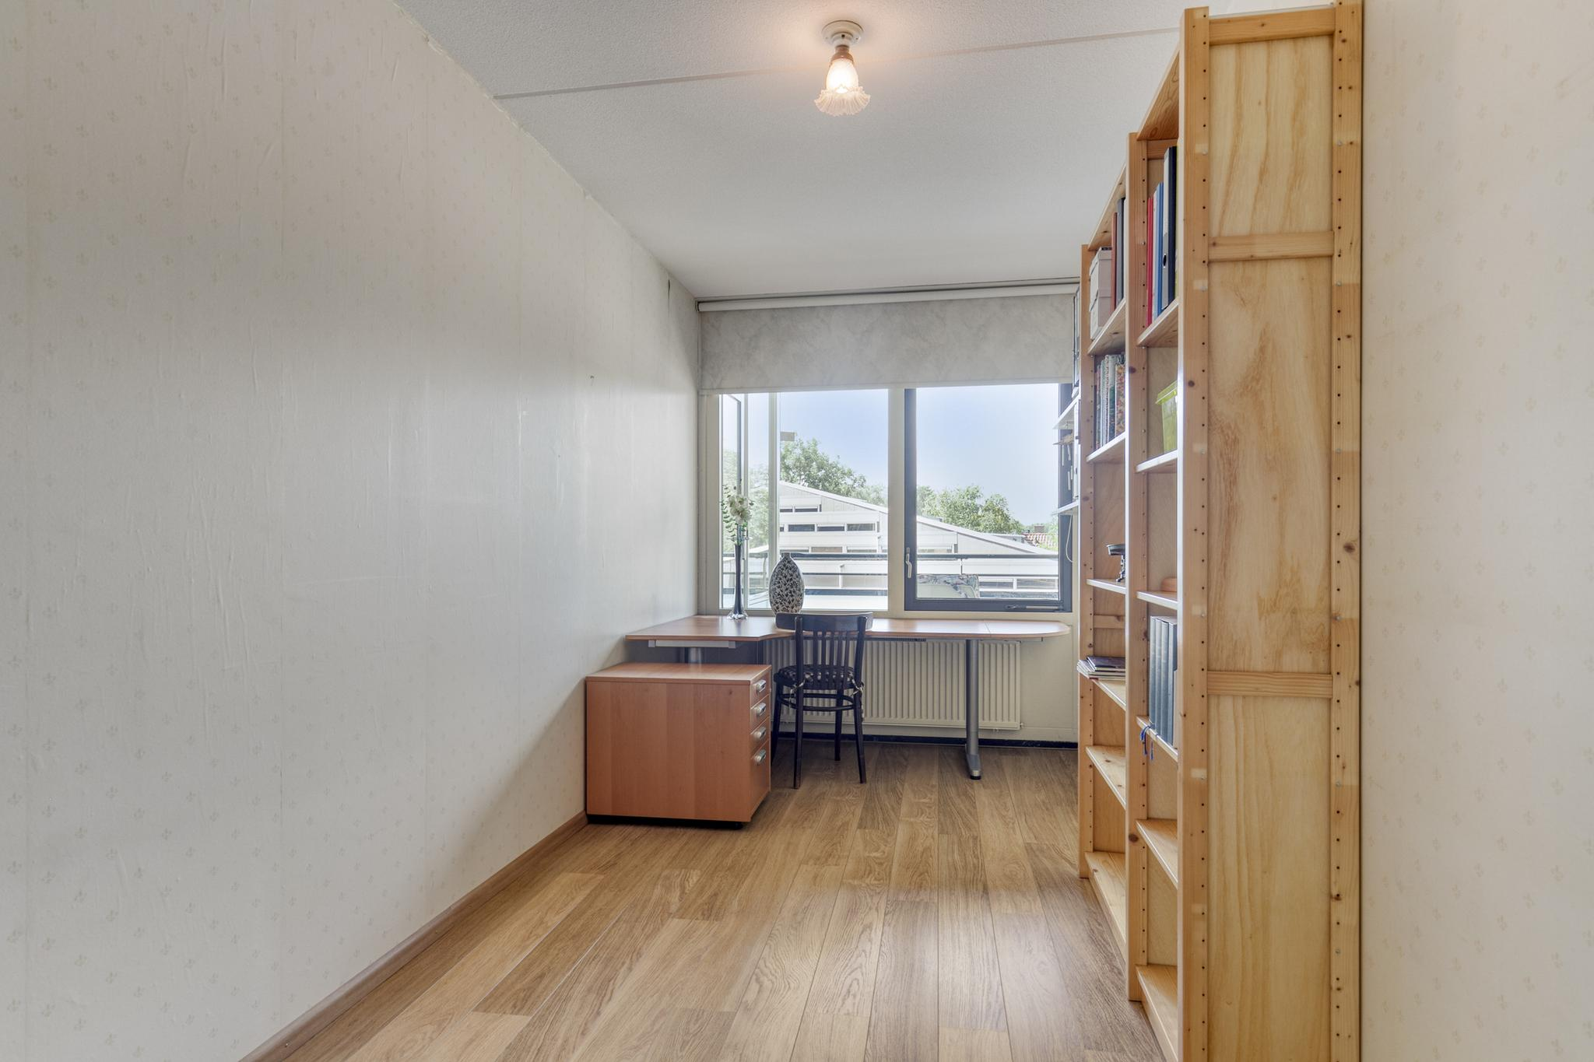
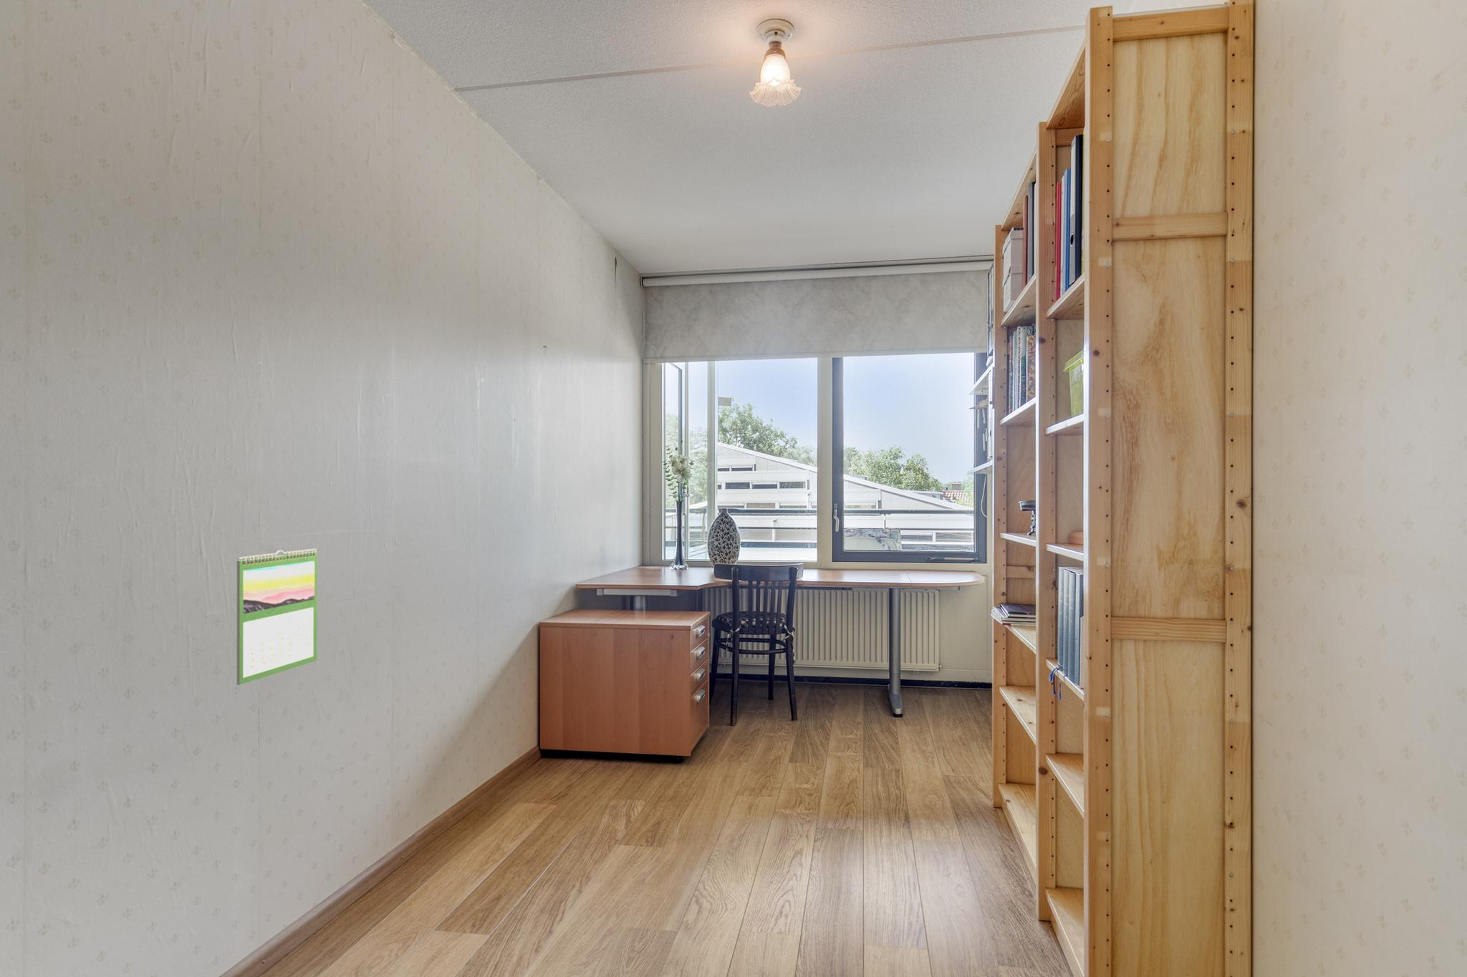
+ calendar (279, 611)
